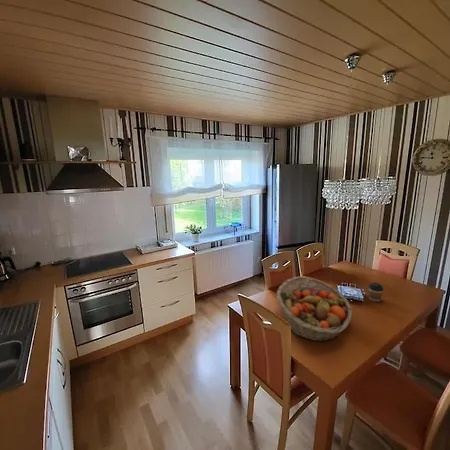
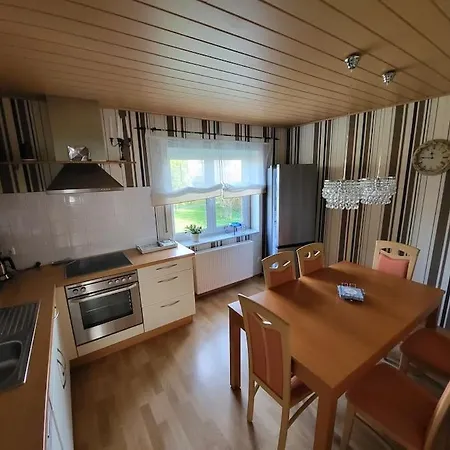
- coffee cup (375, 291)
- fruit basket (313, 306)
